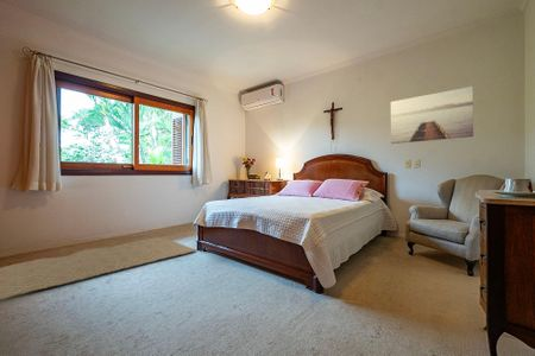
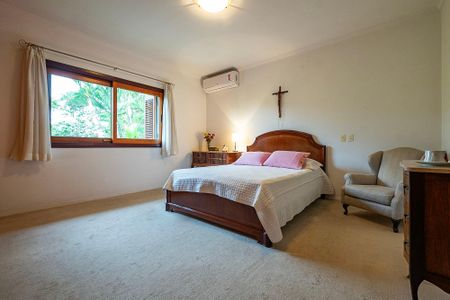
- rug (96, 258)
- wall art (428, 117)
